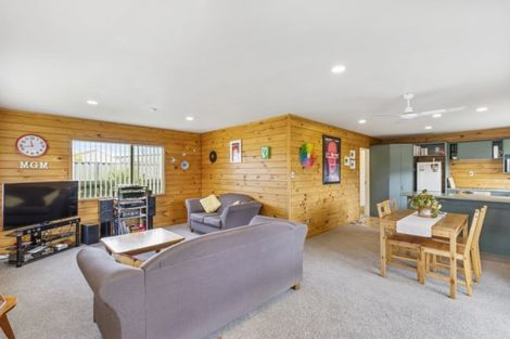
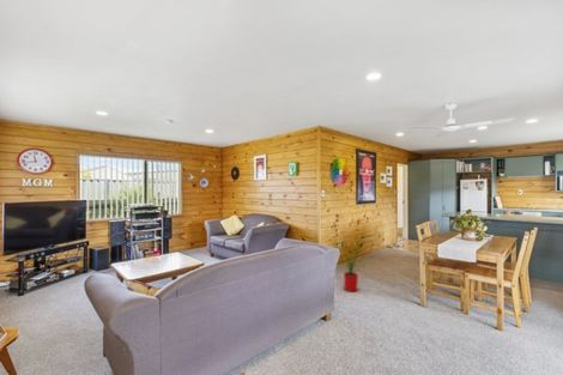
+ house plant (350, 264)
